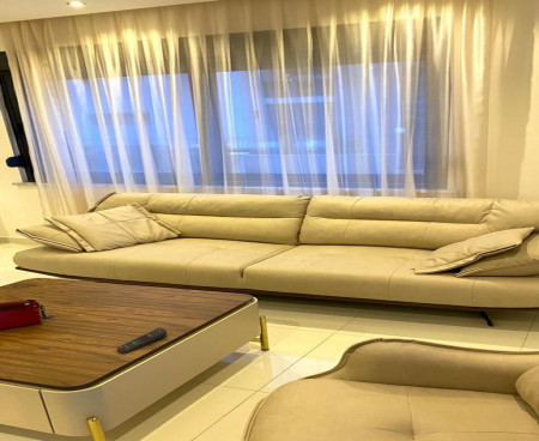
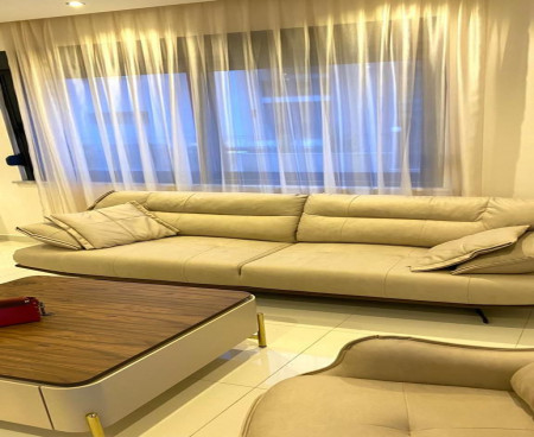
- remote control (143, 340)
